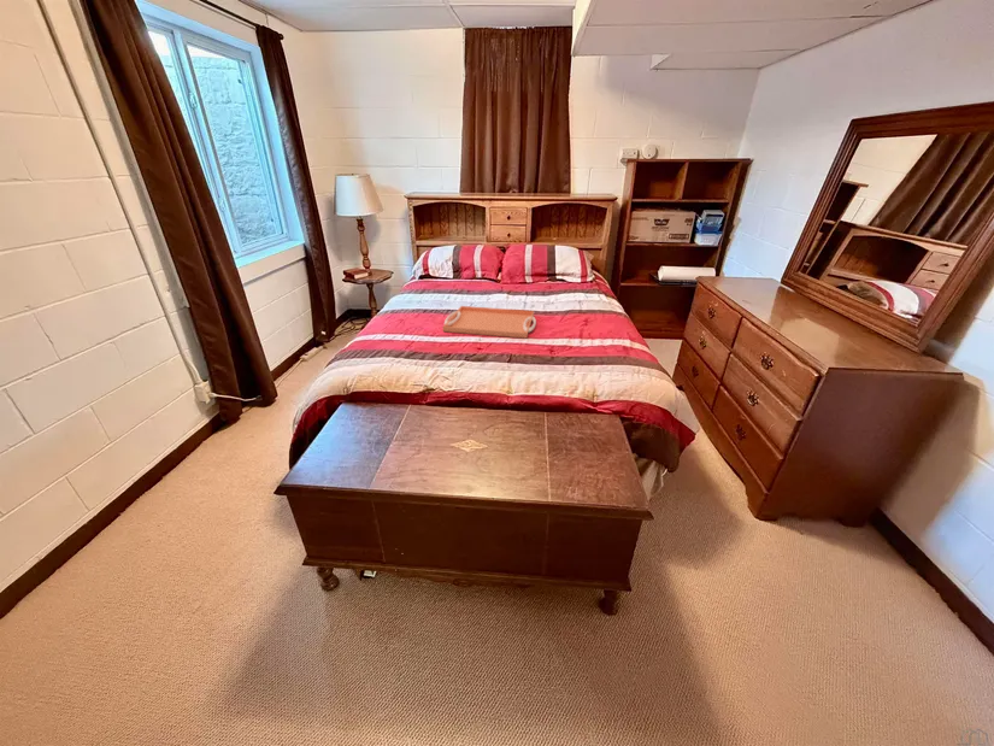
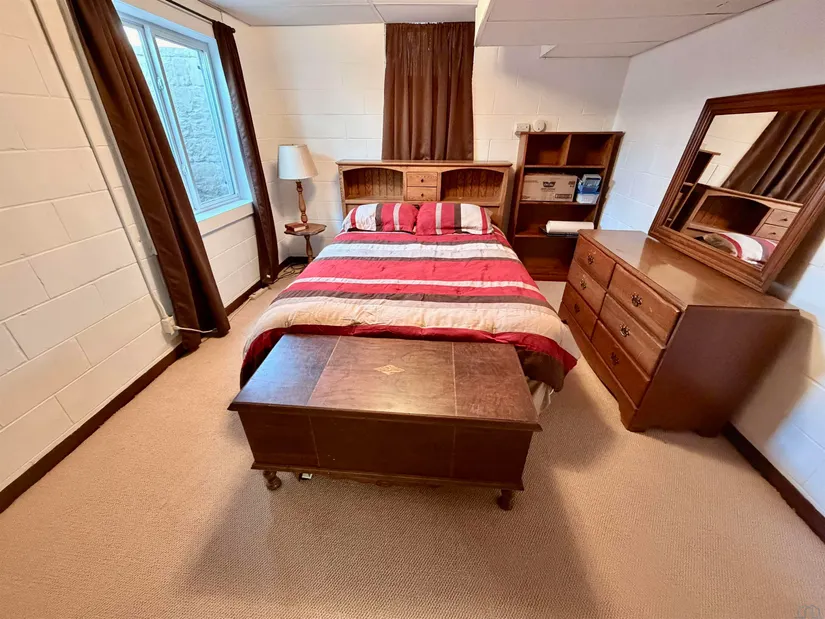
- serving tray (490, 321)
